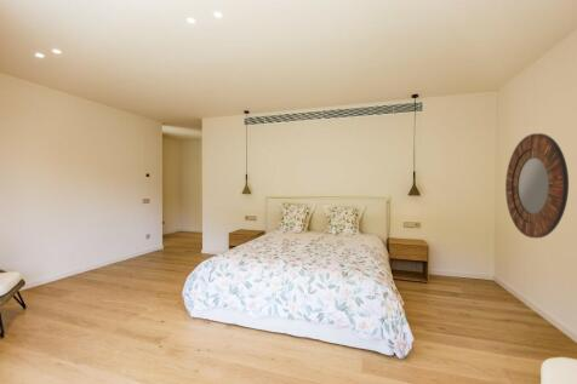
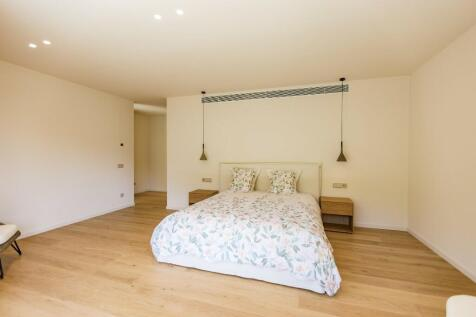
- home mirror (531, 185)
